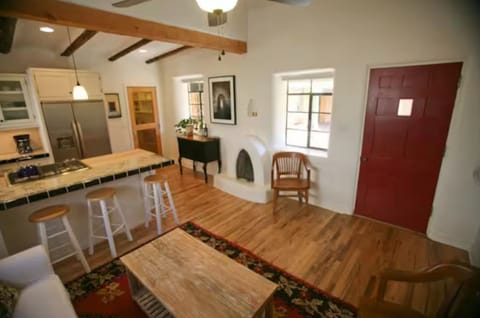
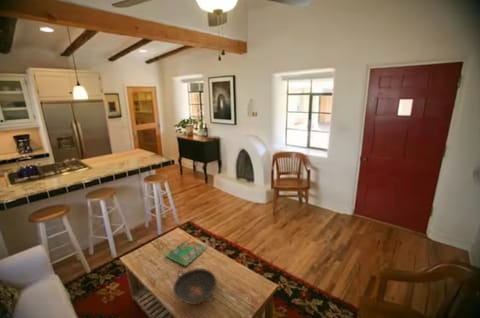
+ board game (188, 247)
+ decorative bowl (195, 290)
